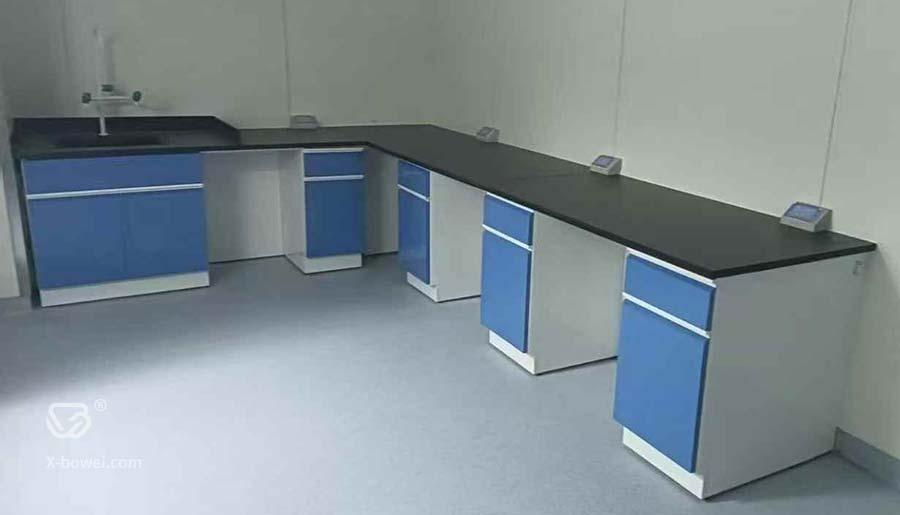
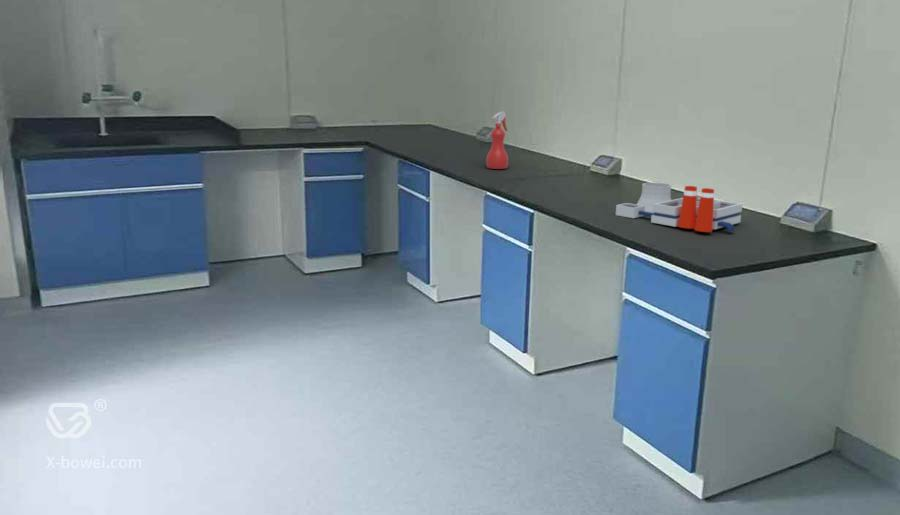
+ spray bottle (499, 140)
+ laboratory equipment (681, 200)
